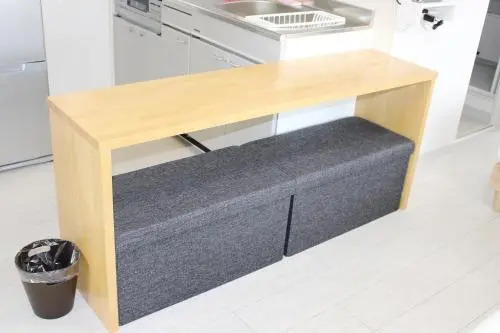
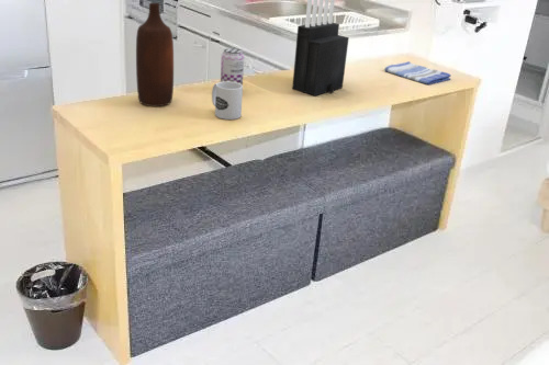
+ dish towel (417, 72)
+ beer can (232, 71)
+ bottle (155, 54)
+ knife block (325, 43)
+ mug (225, 99)
